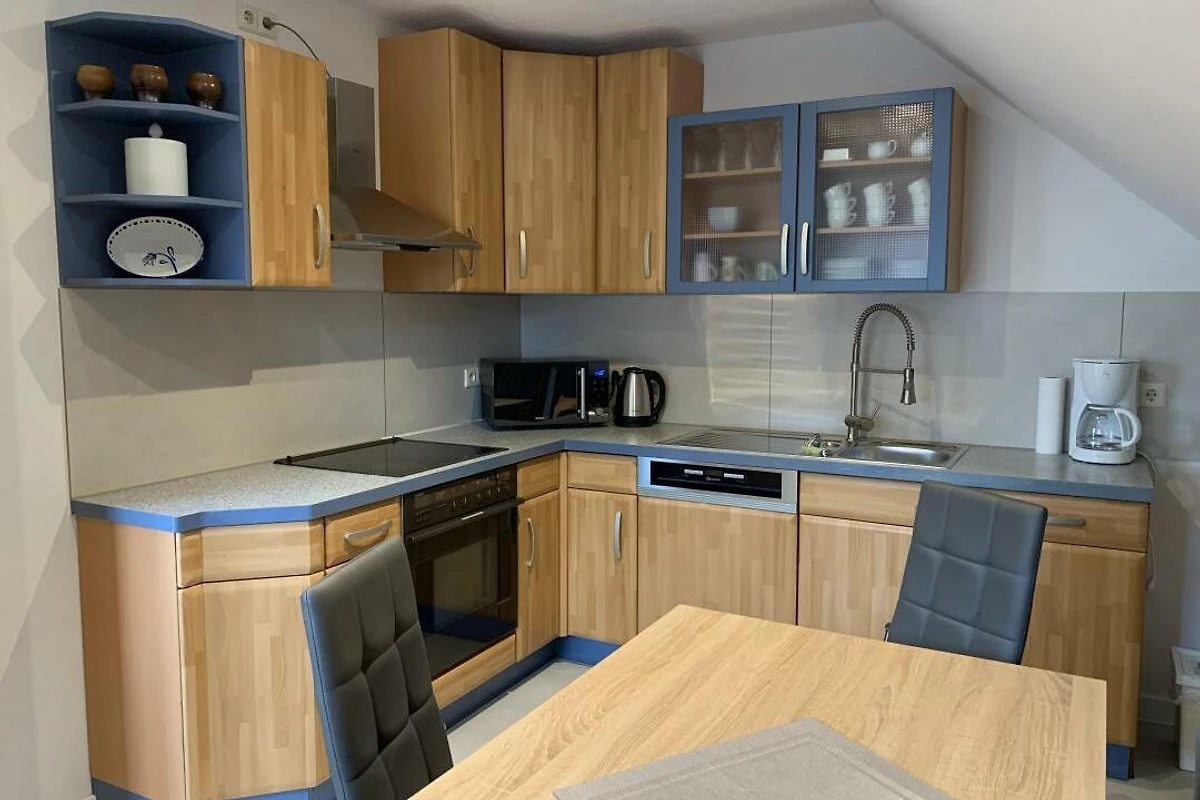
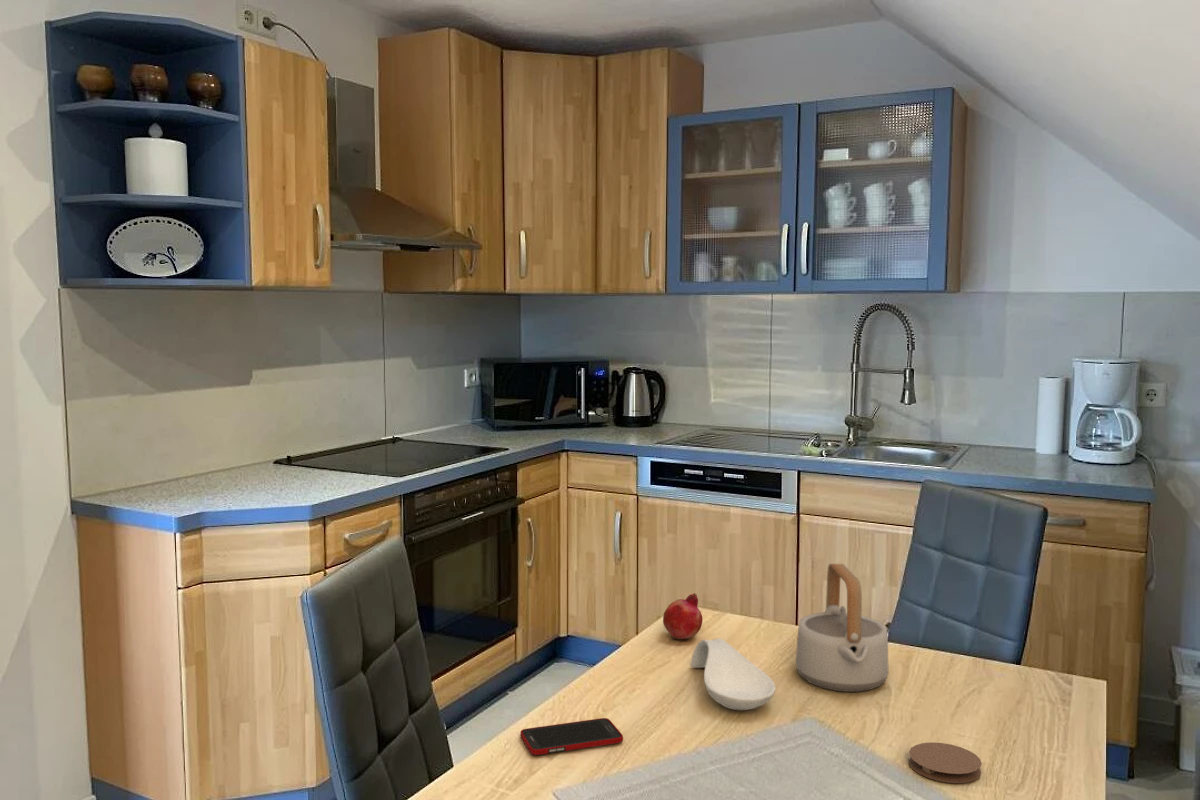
+ spoon rest (725, 671)
+ fruit (682, 616)
+ teapot (844, 627)
+ cell phone (571, 736)
+ coaster (944, 762)
